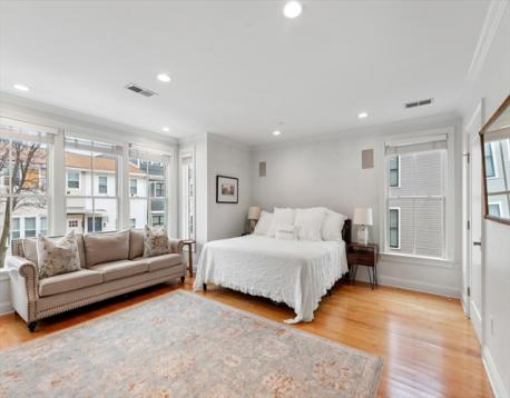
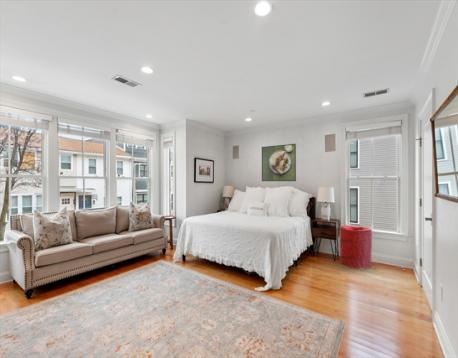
+ laundry hamper (355, 245)
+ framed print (278, 163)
